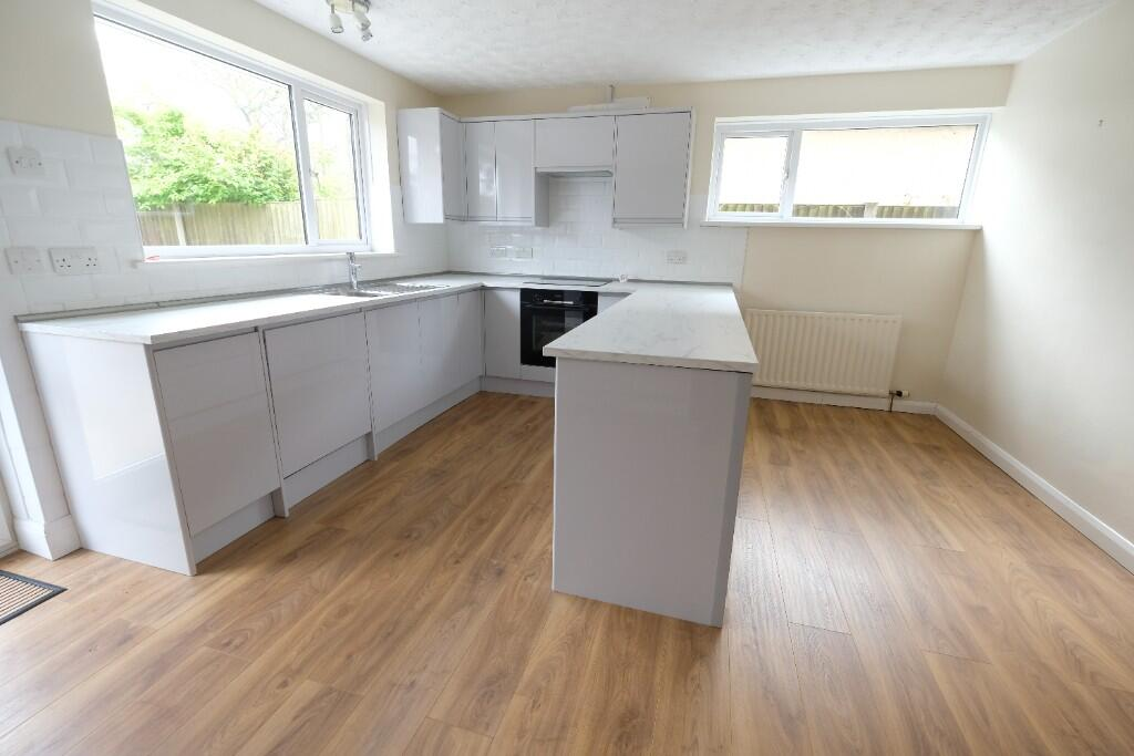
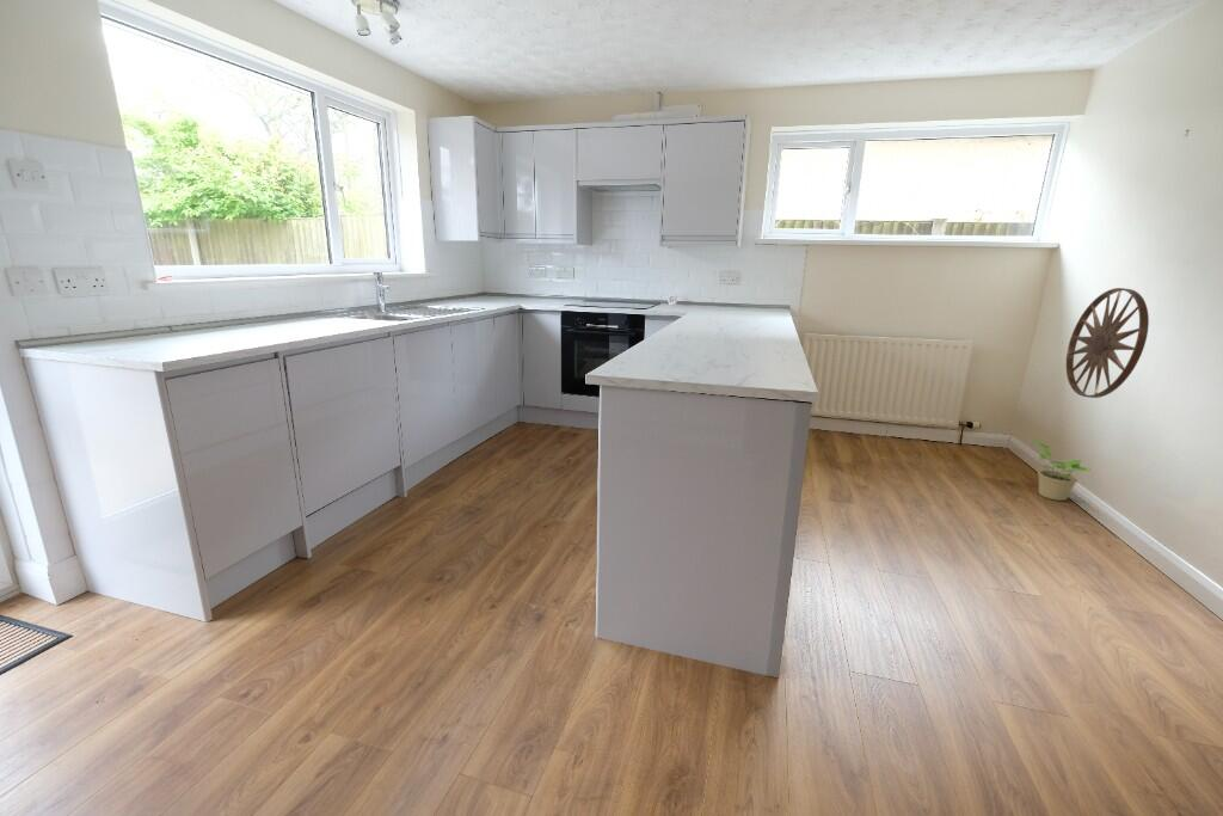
+ potted plant (1058, 470)
+ wall art (1102, 343)
